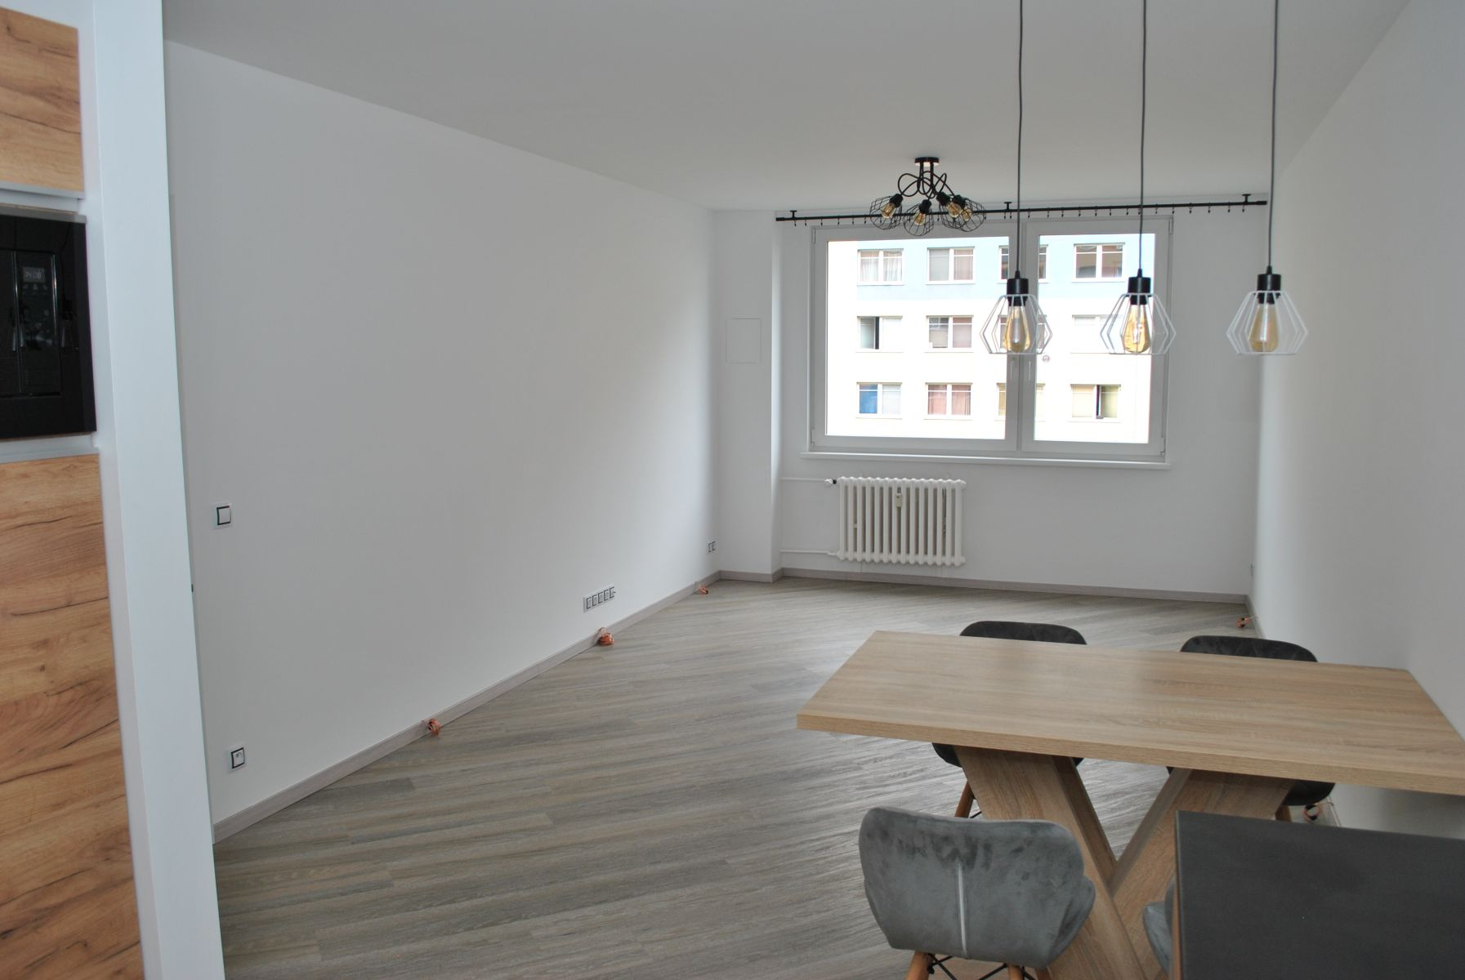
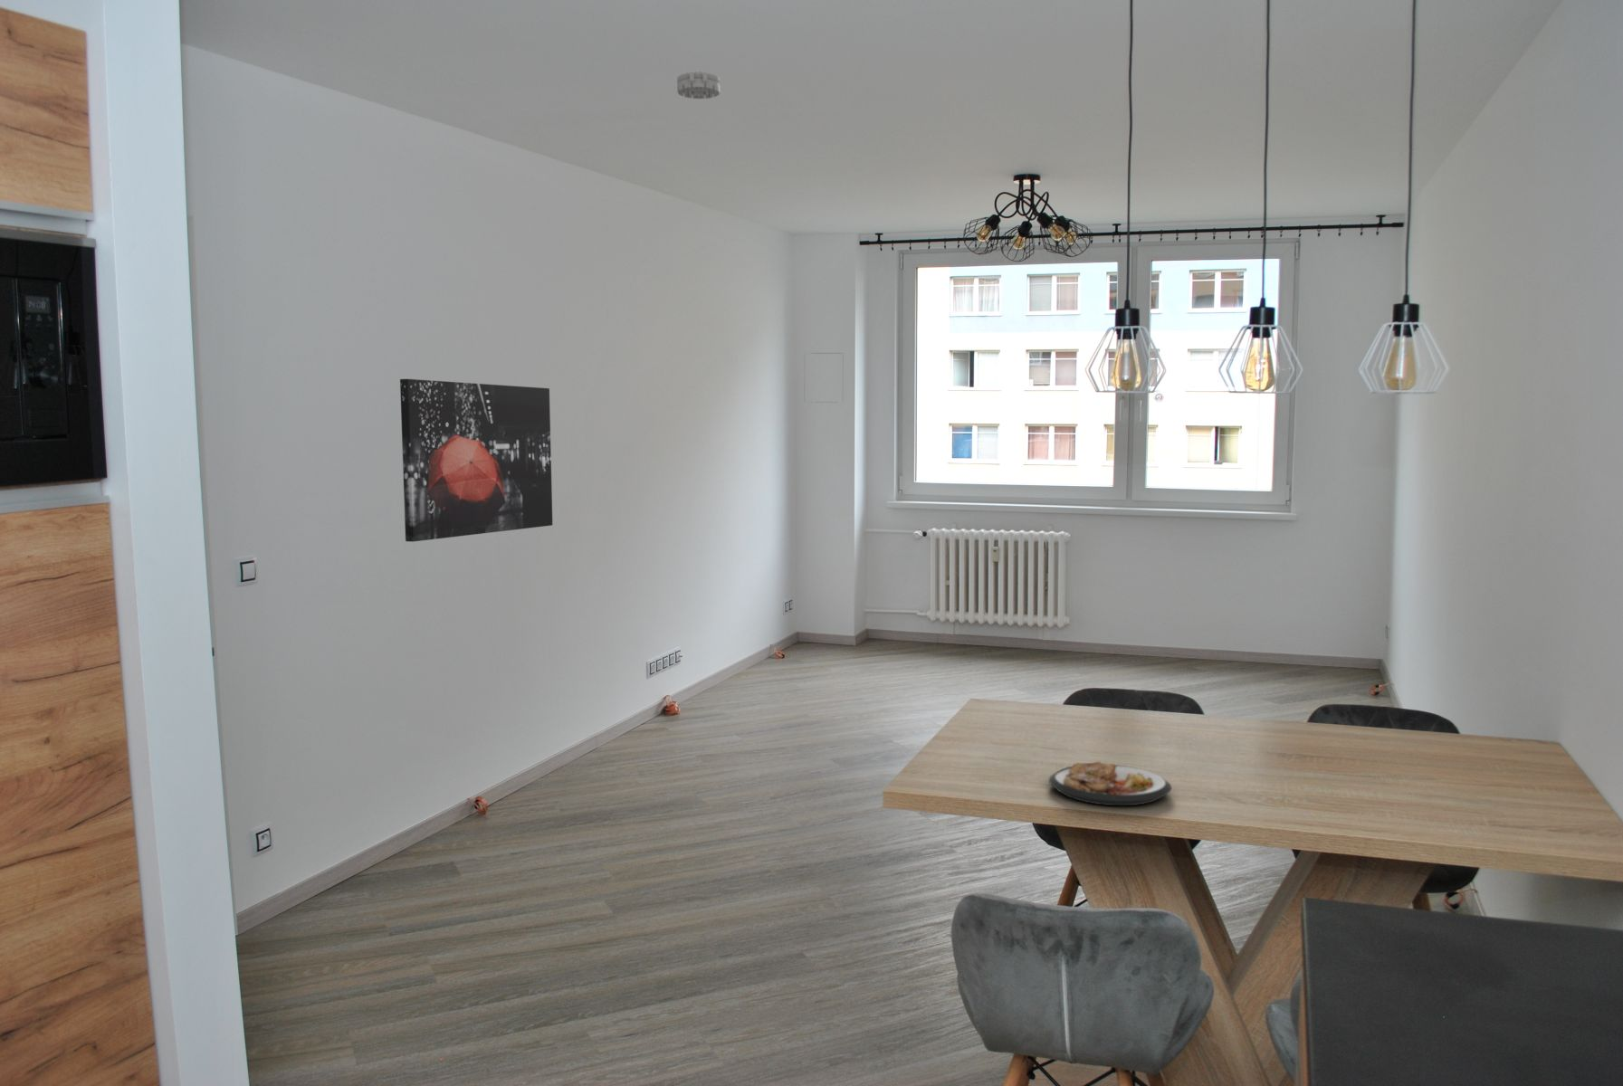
+ plate (1109, 779)
+ smoke detector (698, 84)
+ wall art (482, 458)
